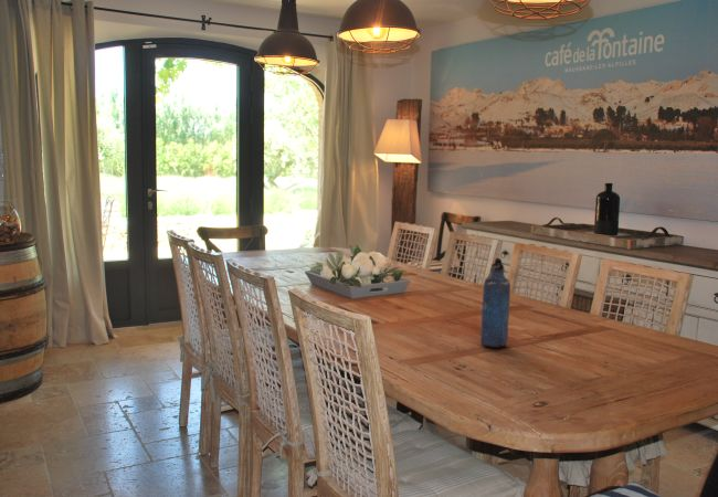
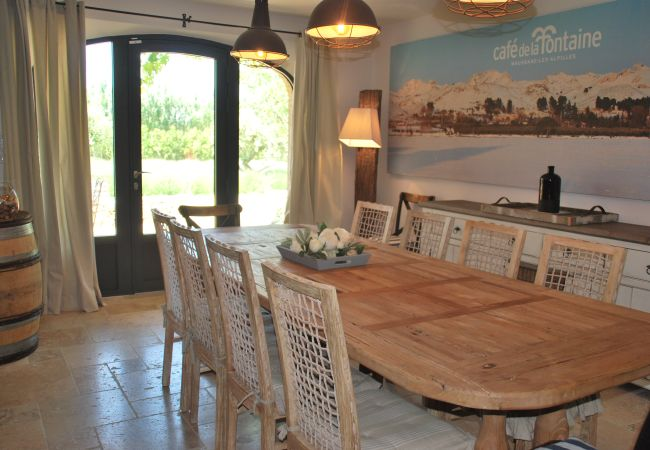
- water bottle (495, 302)
